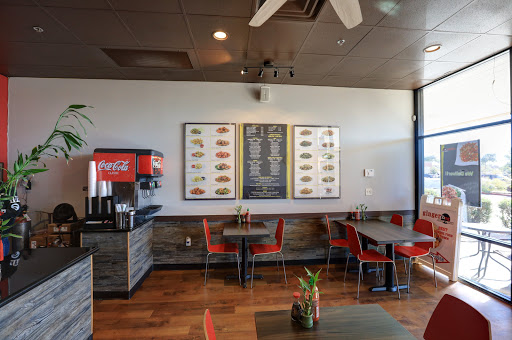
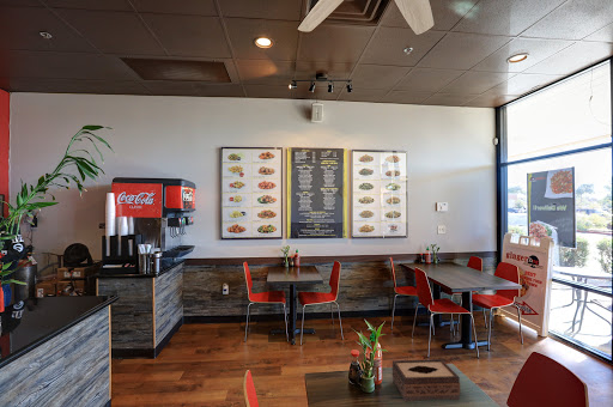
+ tissue box (424, 378)
